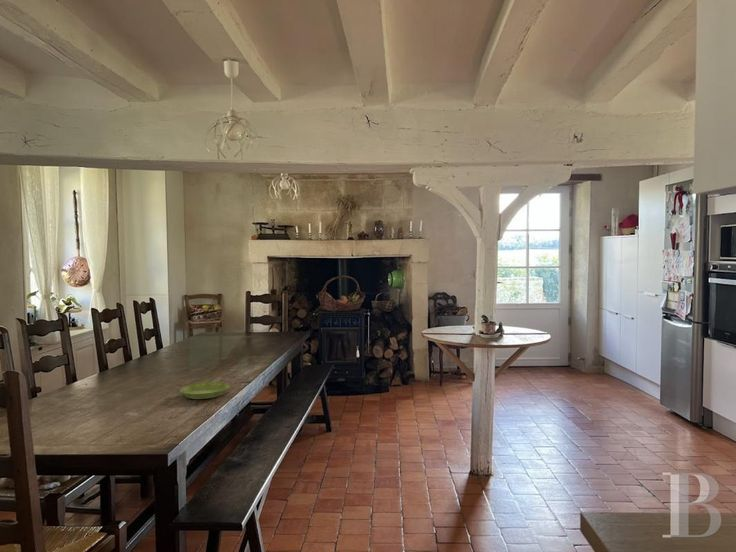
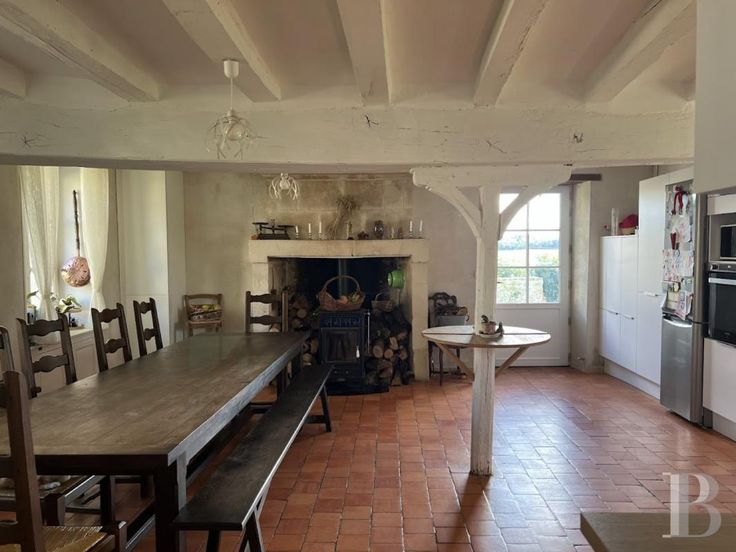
- saucer (205, 390)
